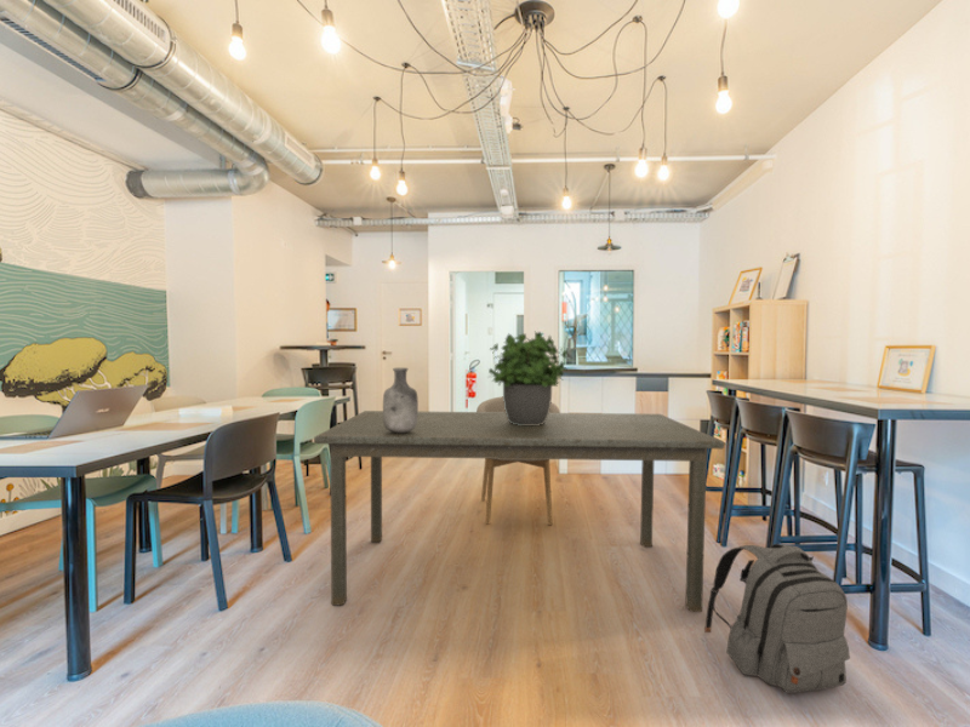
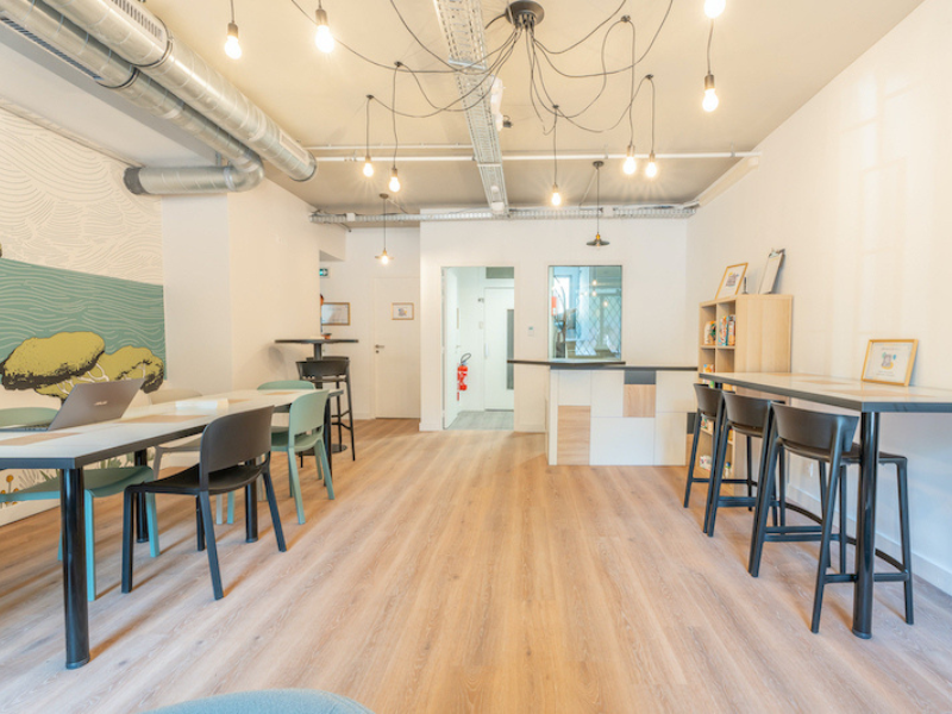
- backpack (780, 603)
- vase (400, 400)
- potted plant (529, 374)
- chair (517, 459)
- dining table (513, 458)
